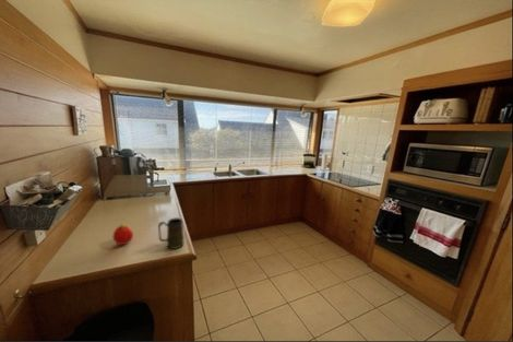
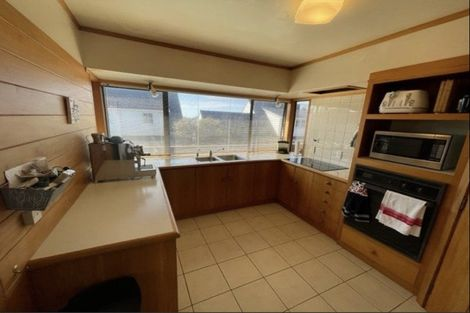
- fruit (122, 234)
- mug (171, 233)
